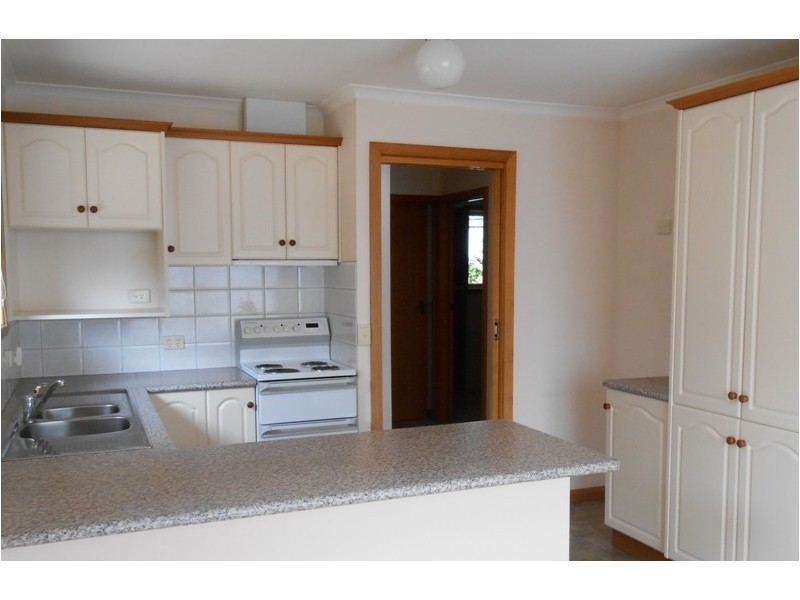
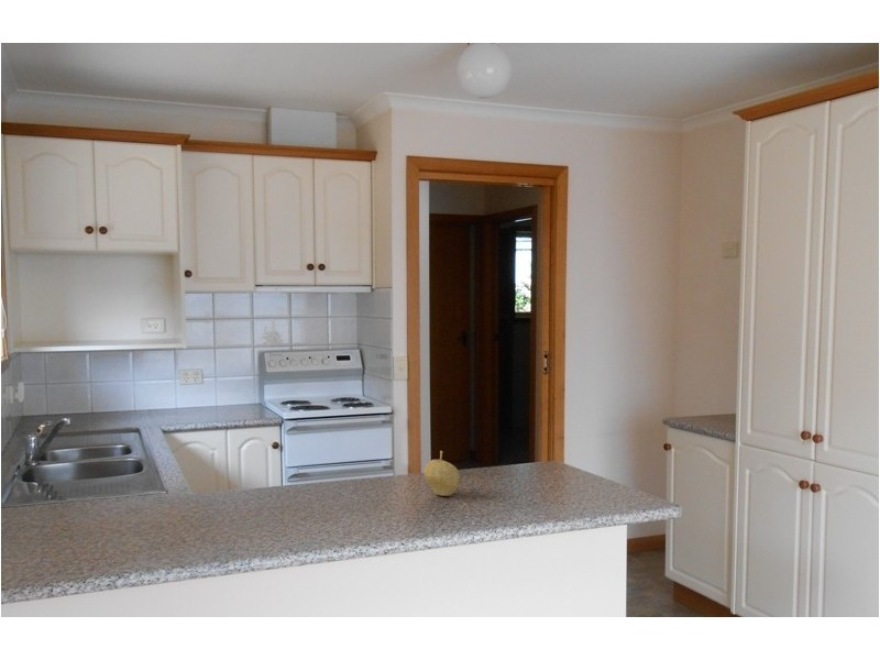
+ fruit (441, 473)
